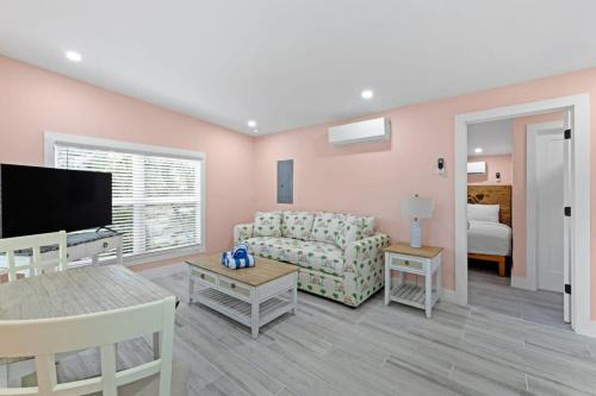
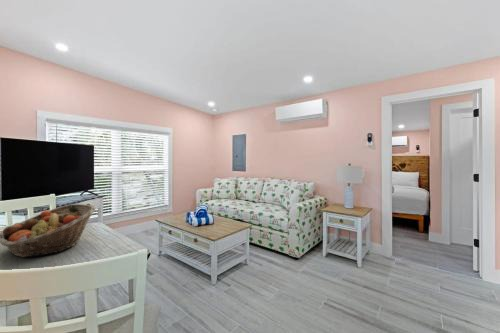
+ fruit basket (51, 227)
